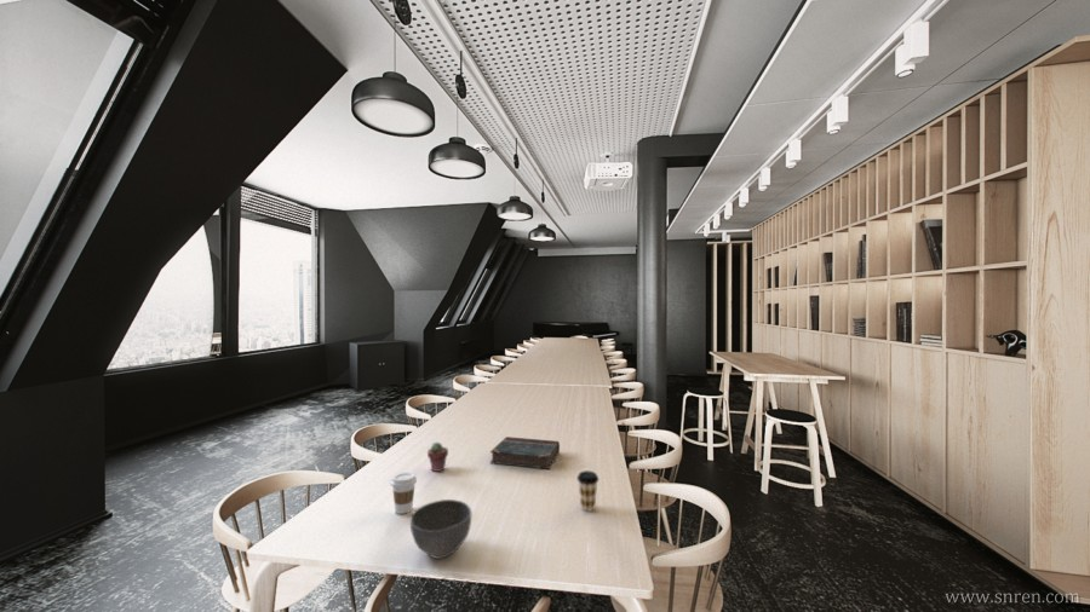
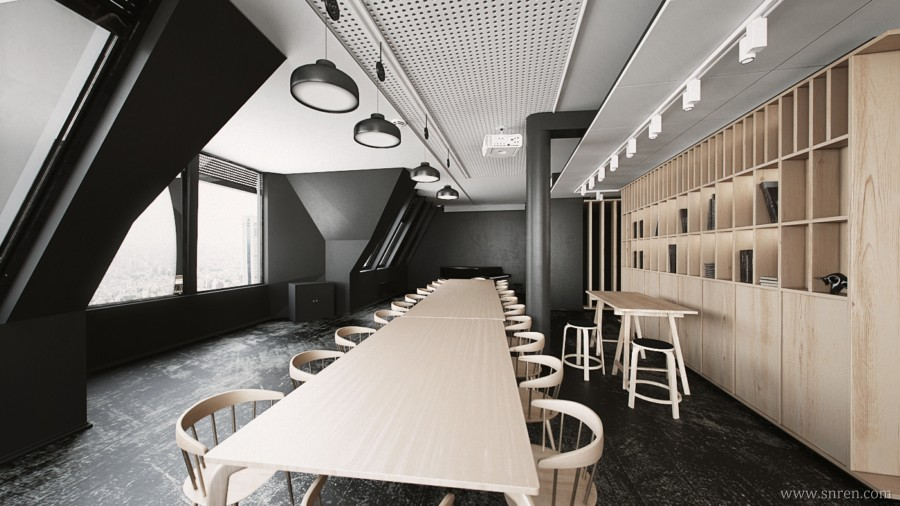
- coffee cup (403, 492)
- coffee cup (587, 491)
- bowl (441, 531)
- potted succulent (437, 455)
- book (526, 450)
